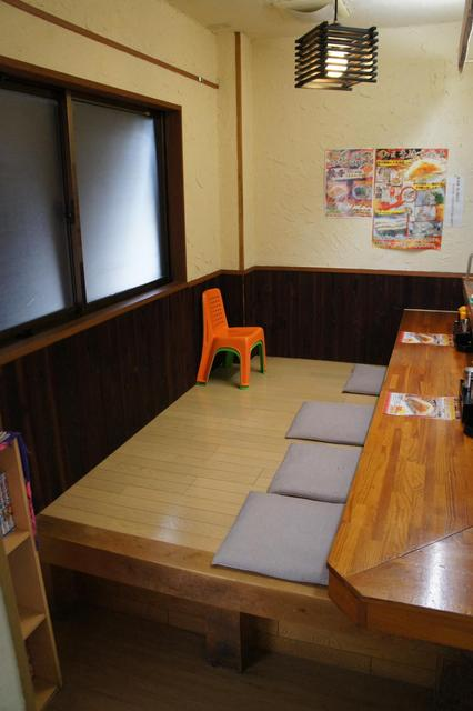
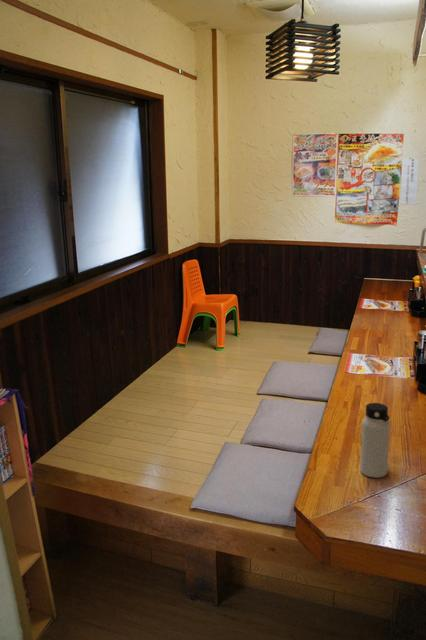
+ water bottle (375, 439)
